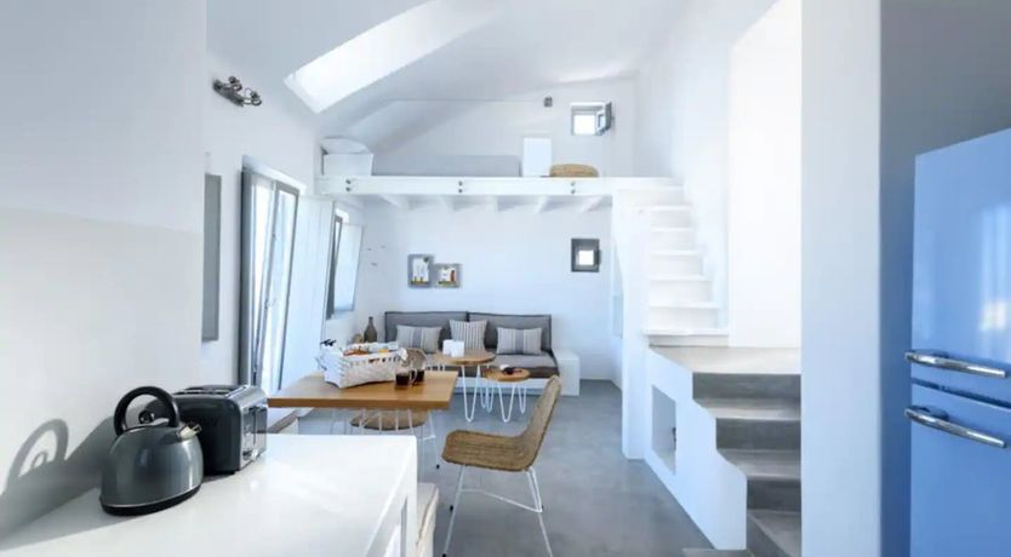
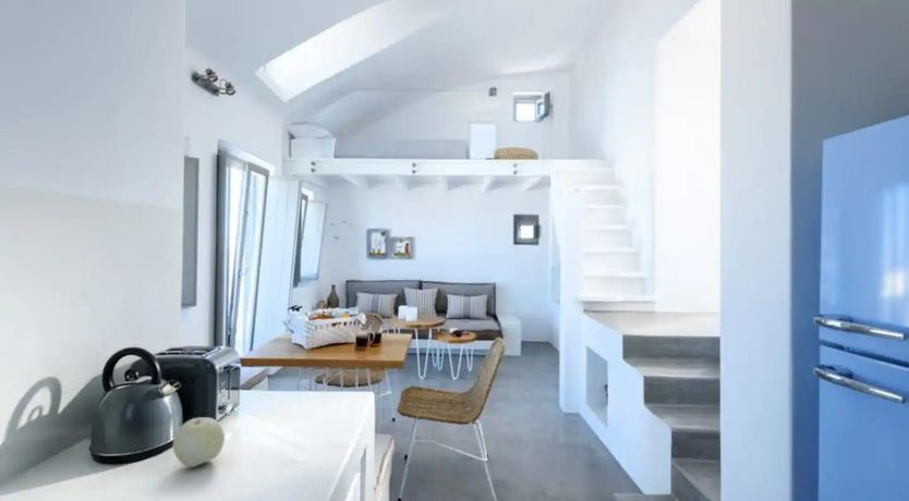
+ fruit (198, 441)
